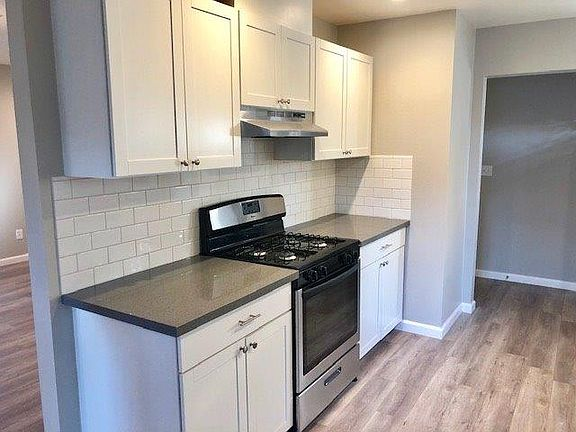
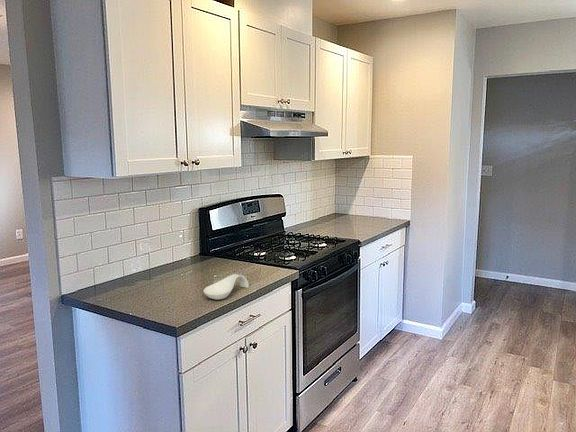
+ spoon rest (227, 285)
